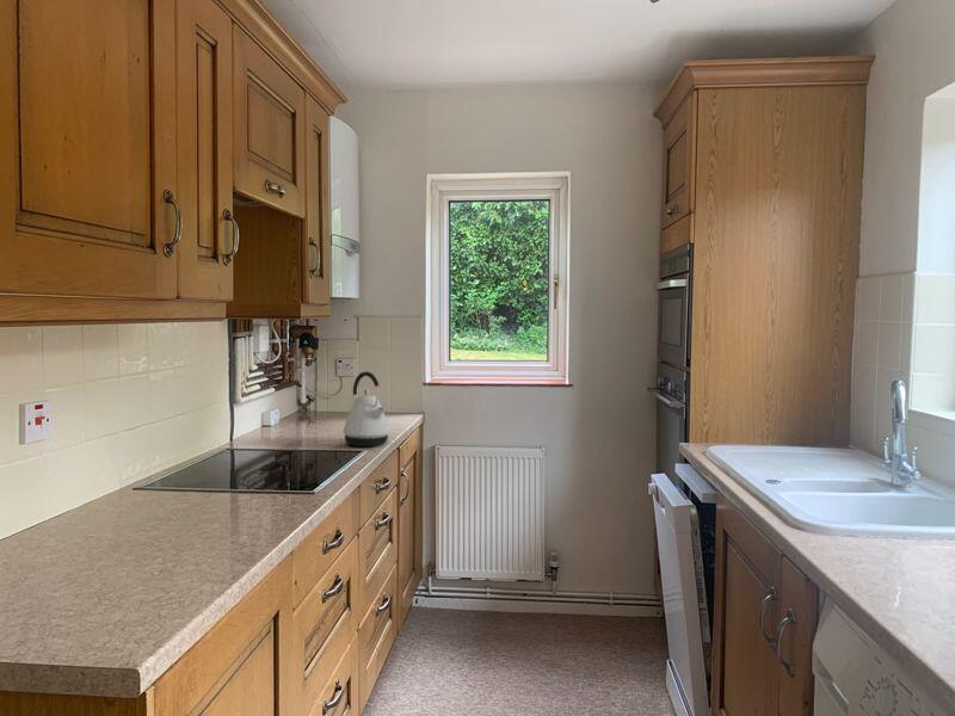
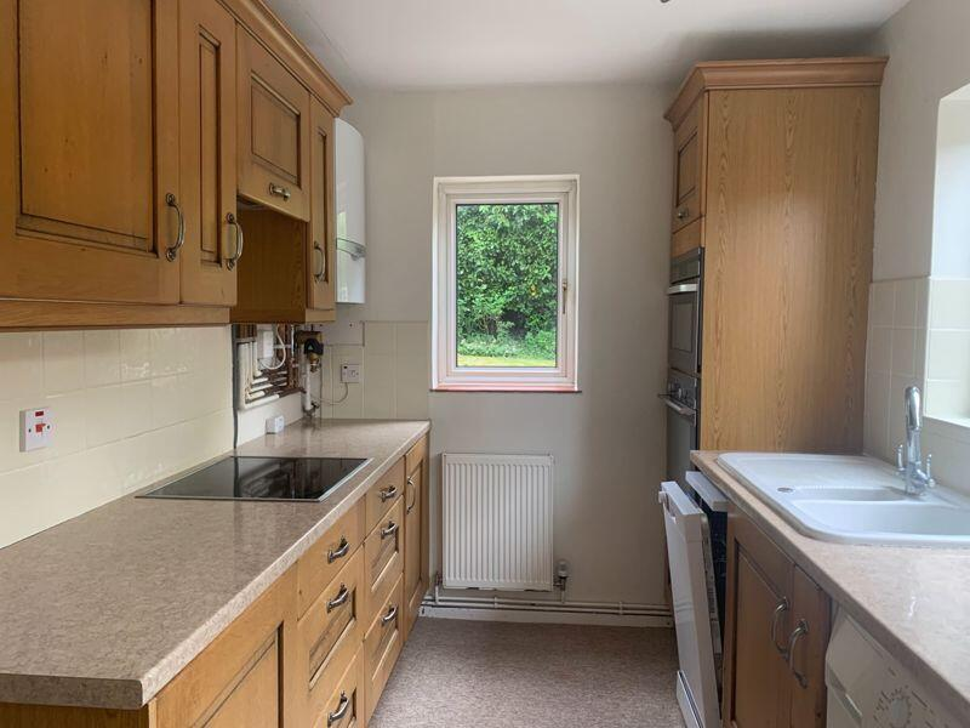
- kettle (366, 407)
